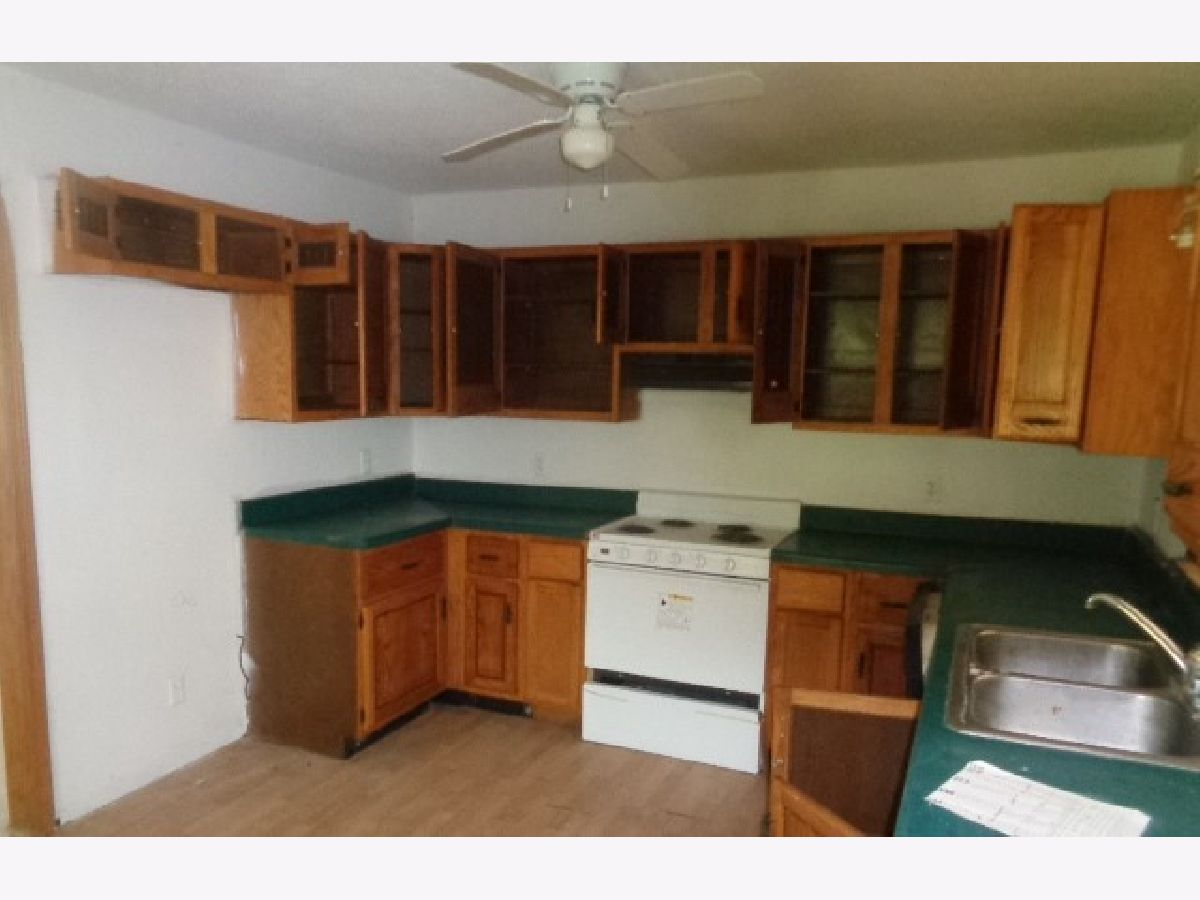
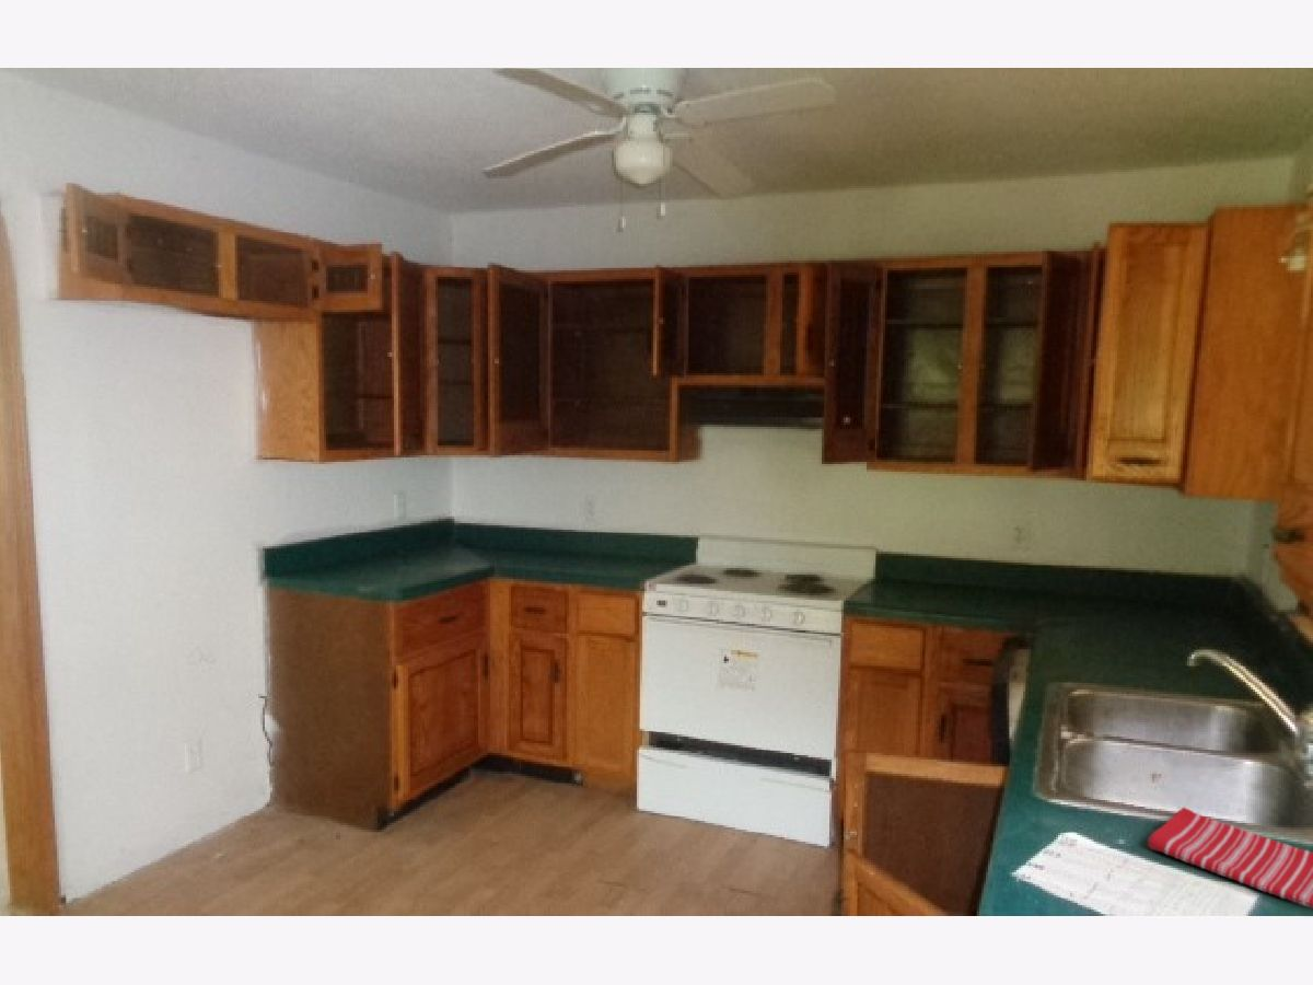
+ dish towel (1245, 854)
